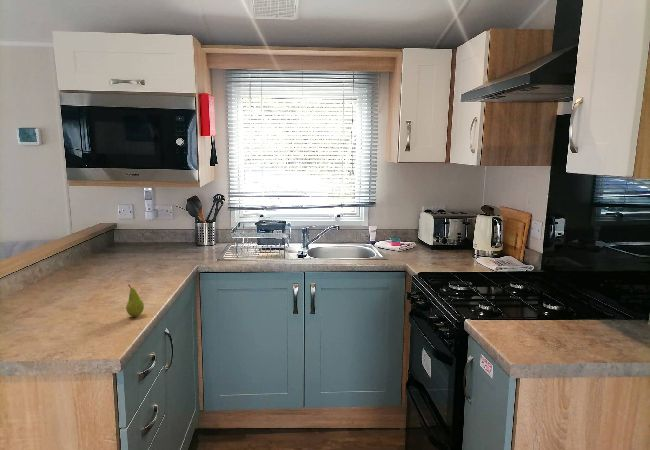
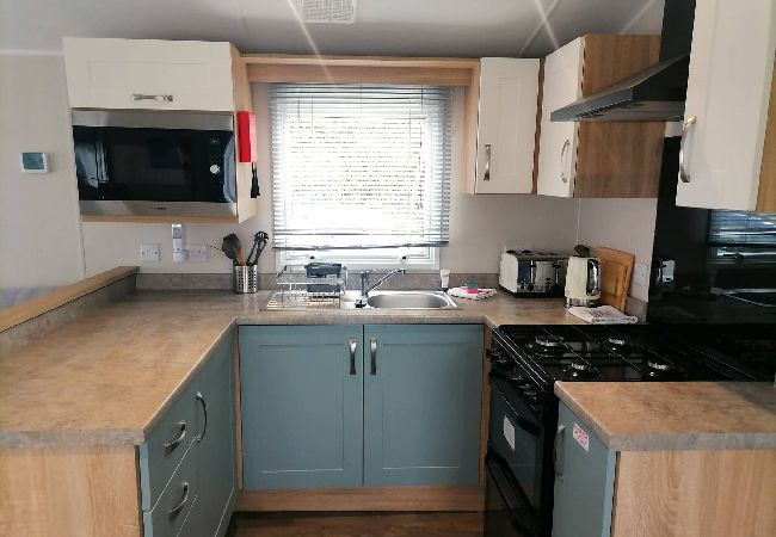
- fruit (134, 299)
